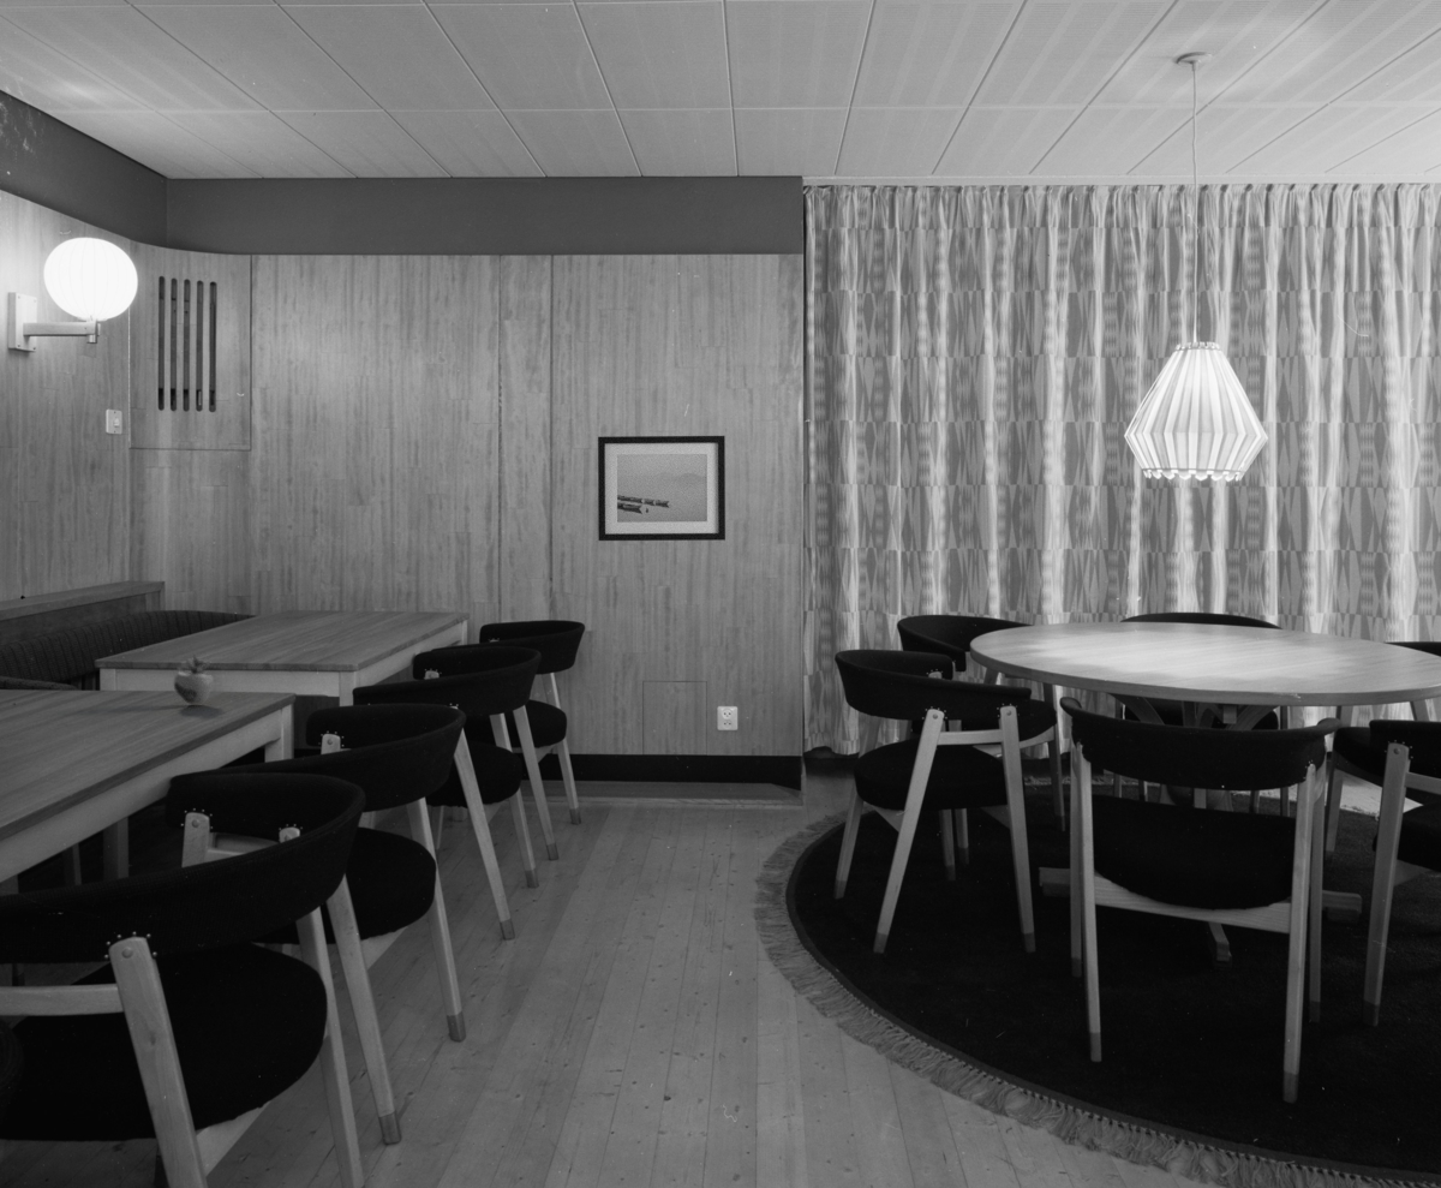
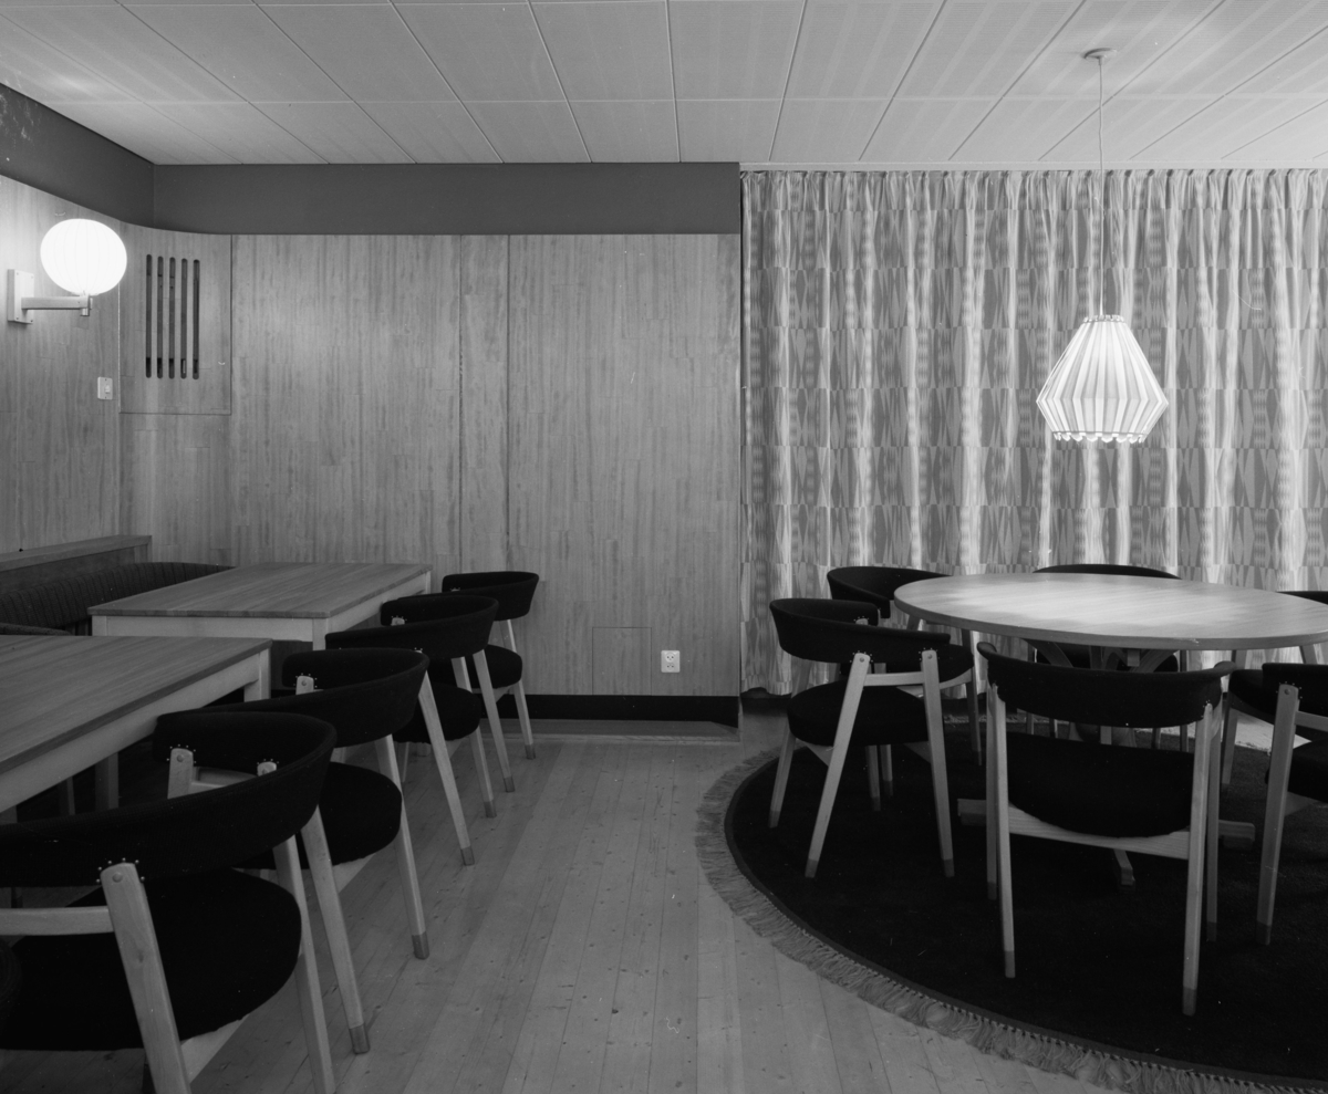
- succulent plant (178, 676)
- wall art (662, 488)
